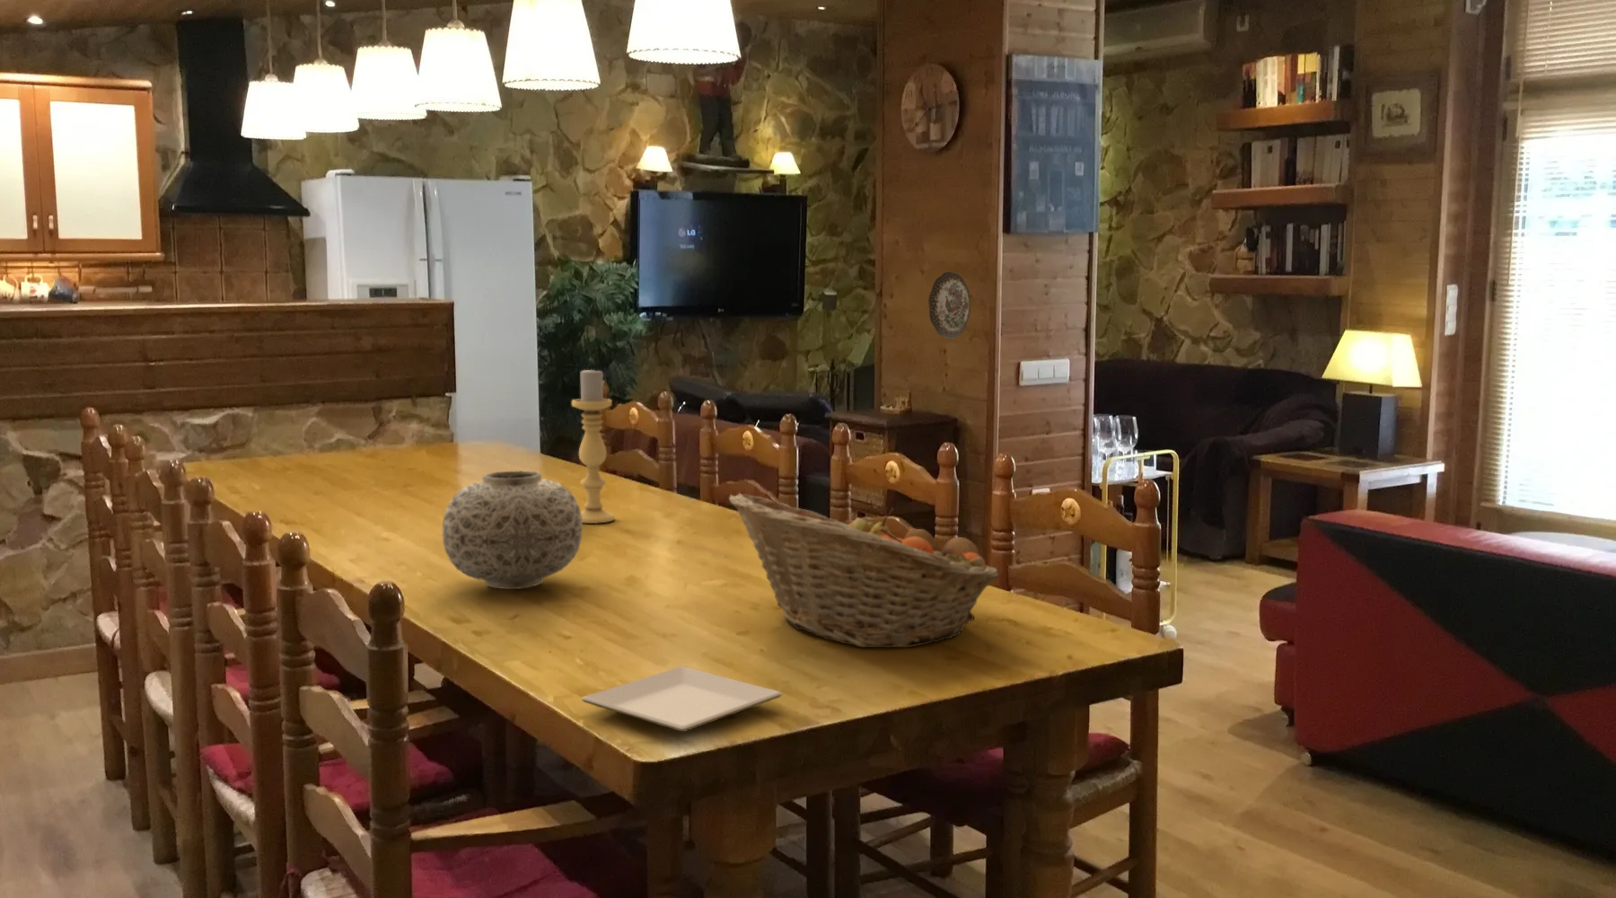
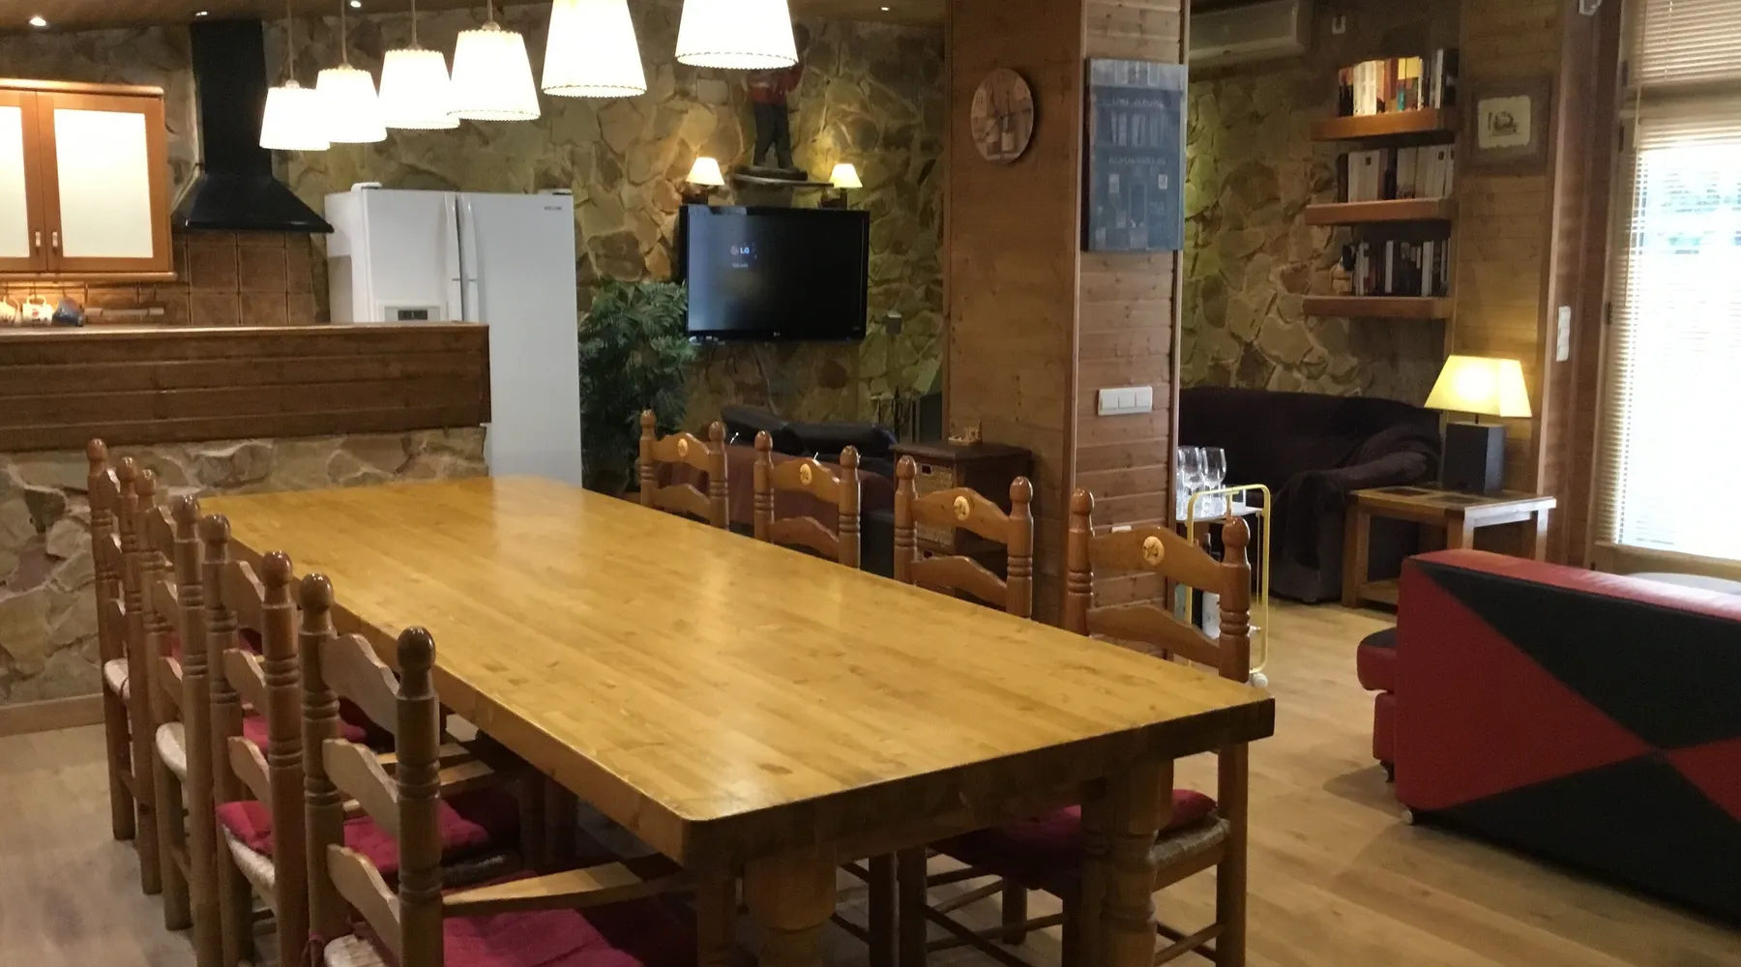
- vase (513, 529)
- fruit basket (860, 558)
- decorative plate (951, 304)
- plate (682, 701)
- candle holder (592, 443)
